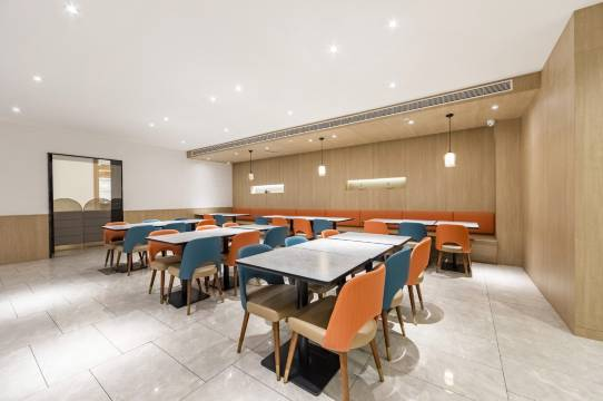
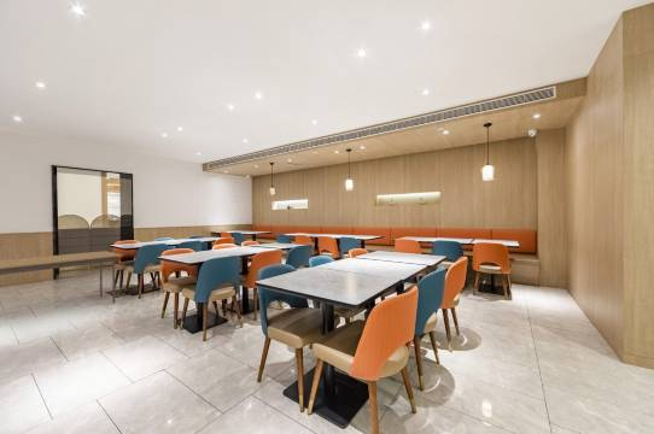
+ dining table (56, 268)
